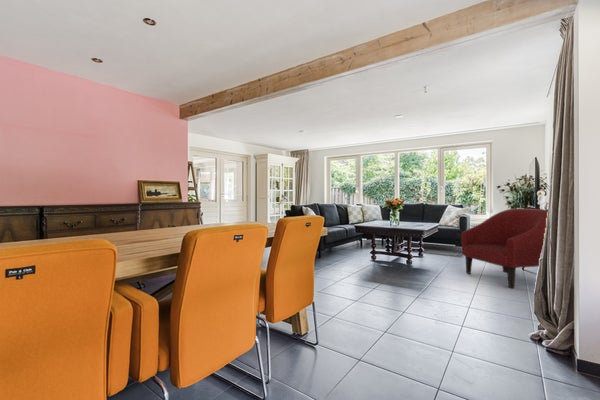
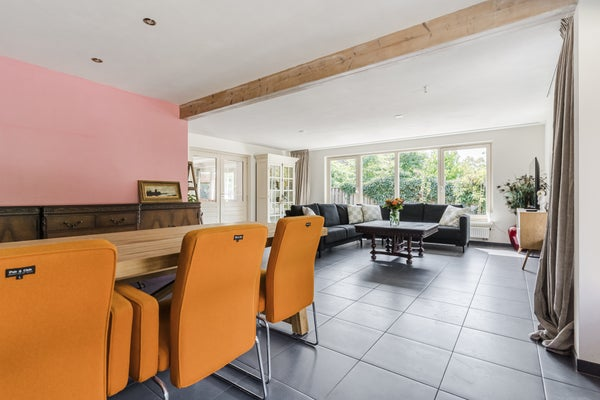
- armchair (507, 243)
